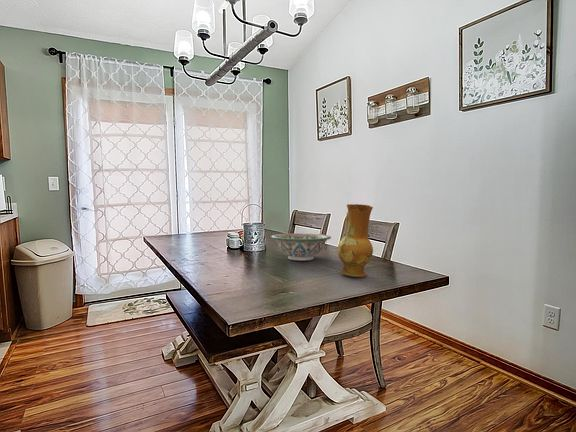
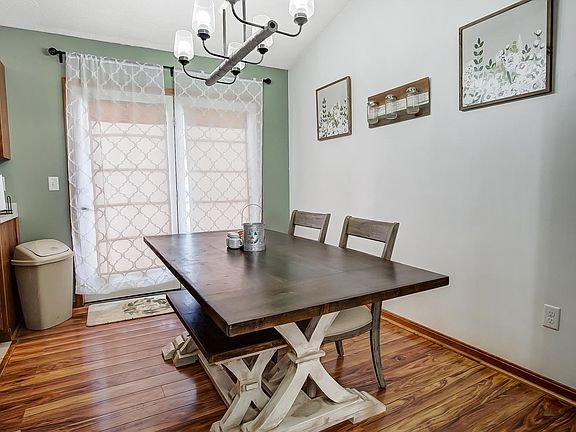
- decorative bowl (301, 247)
- ceramic jug (353, 239)
